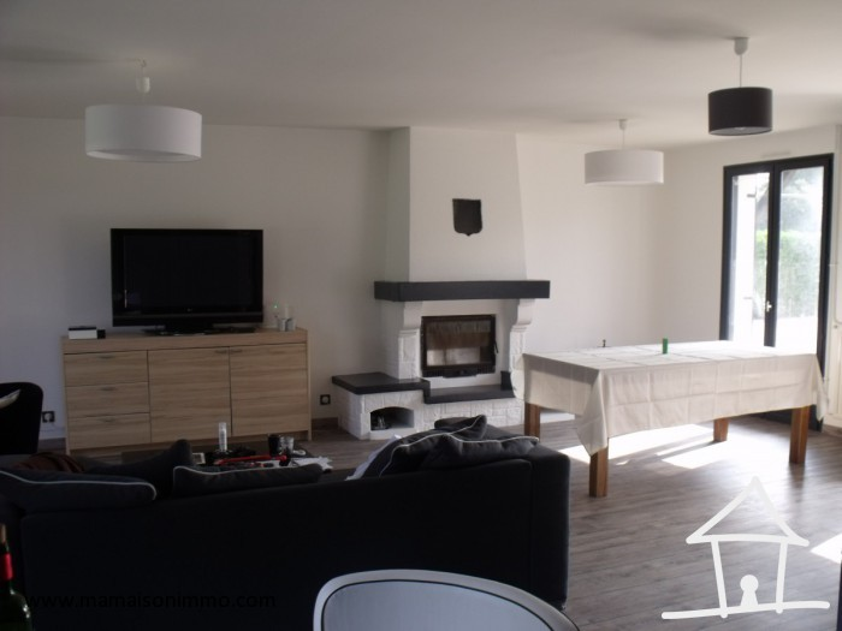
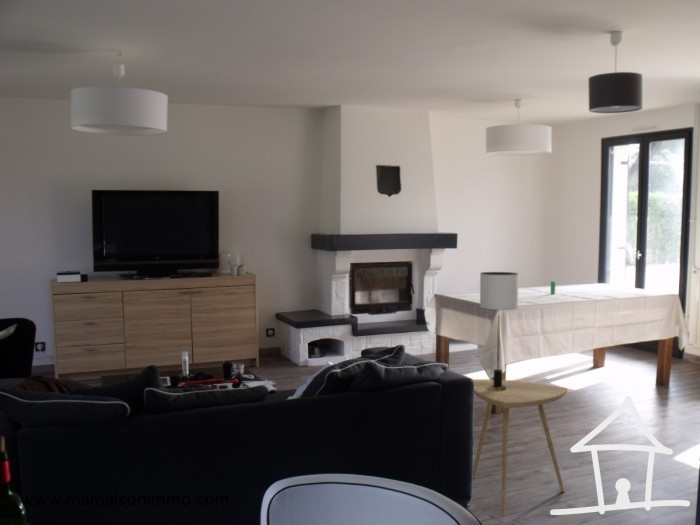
+ table lamp (498, 330)
+ side table (507, 441)
